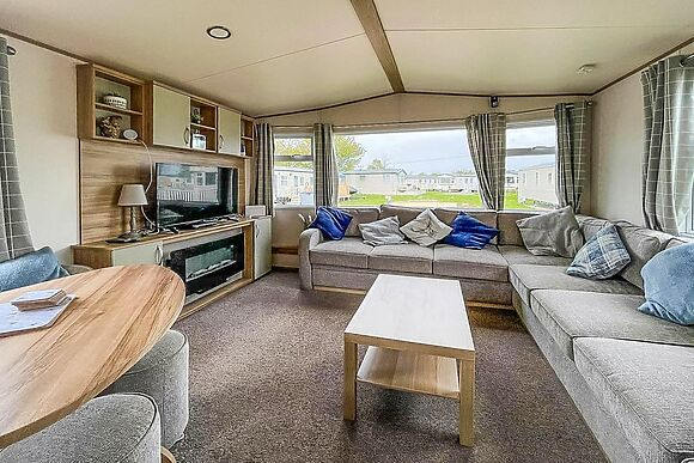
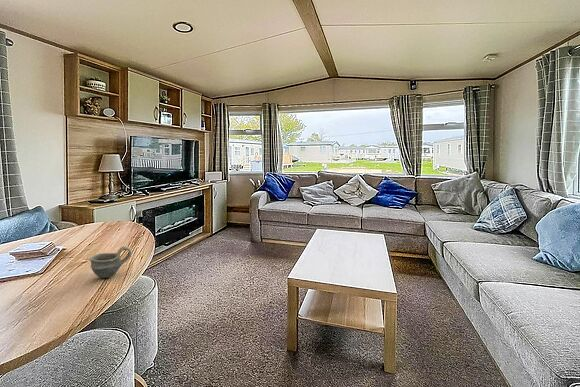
+ cup (109, 262)
